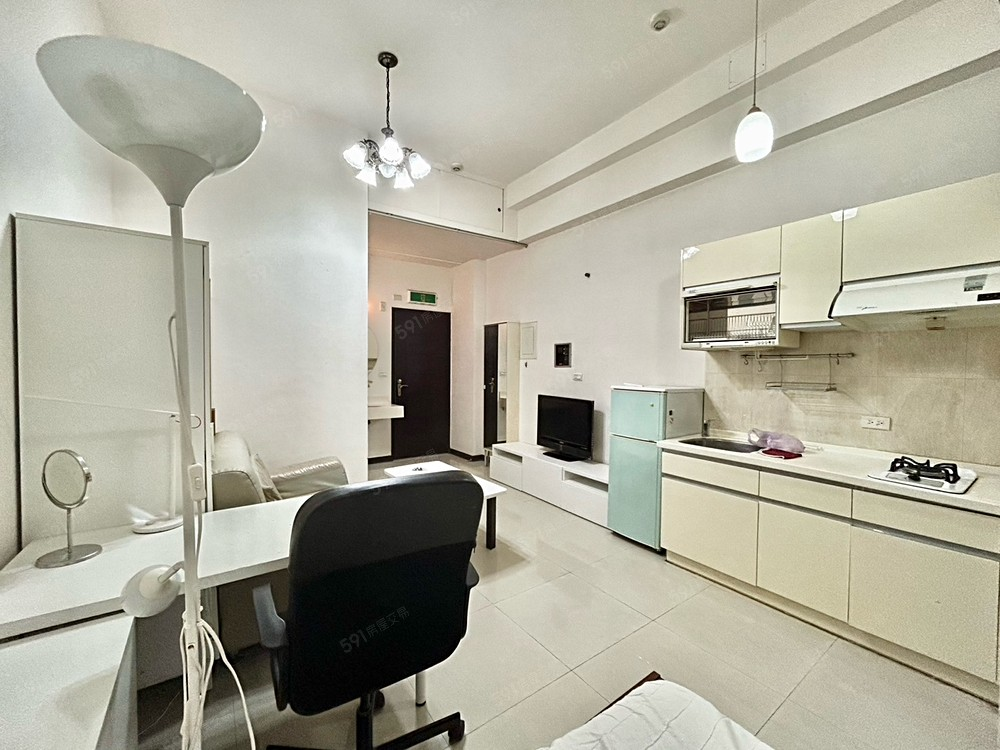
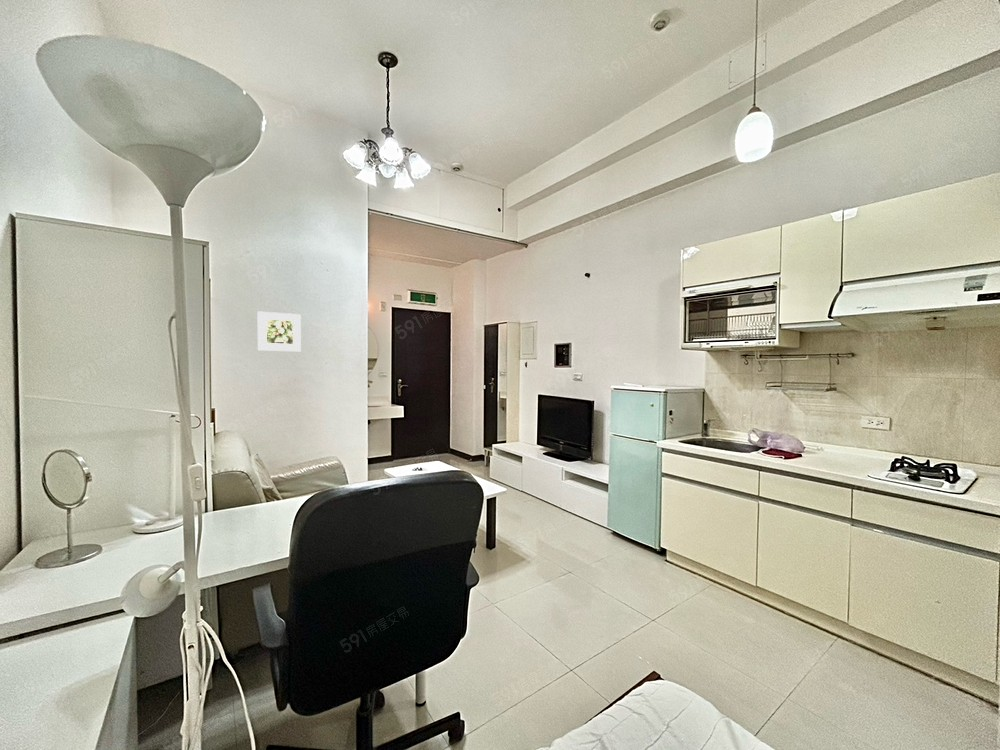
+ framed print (279, 332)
